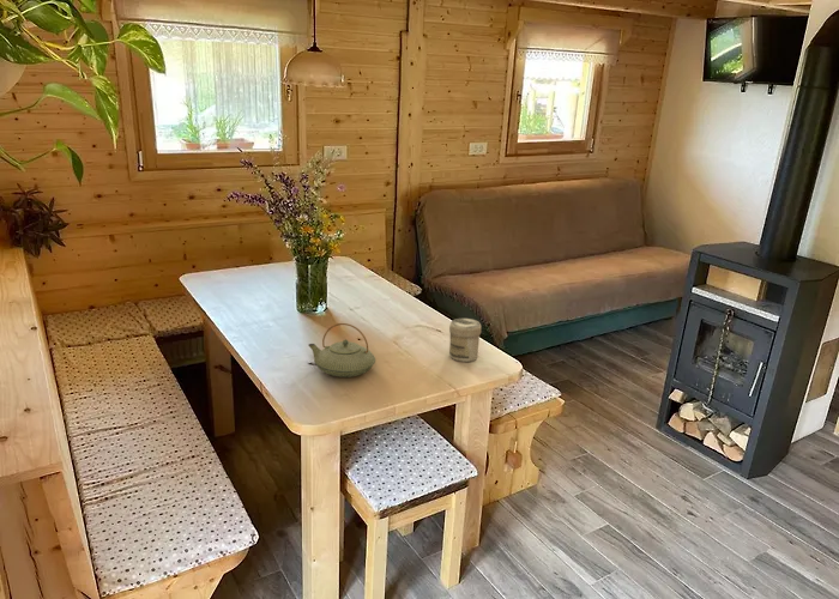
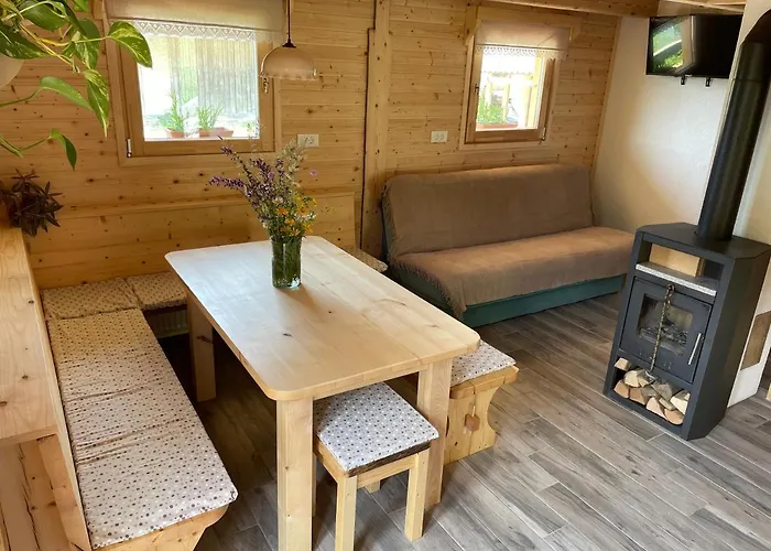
- jar (464, 339)
- teapot (340, 346)
